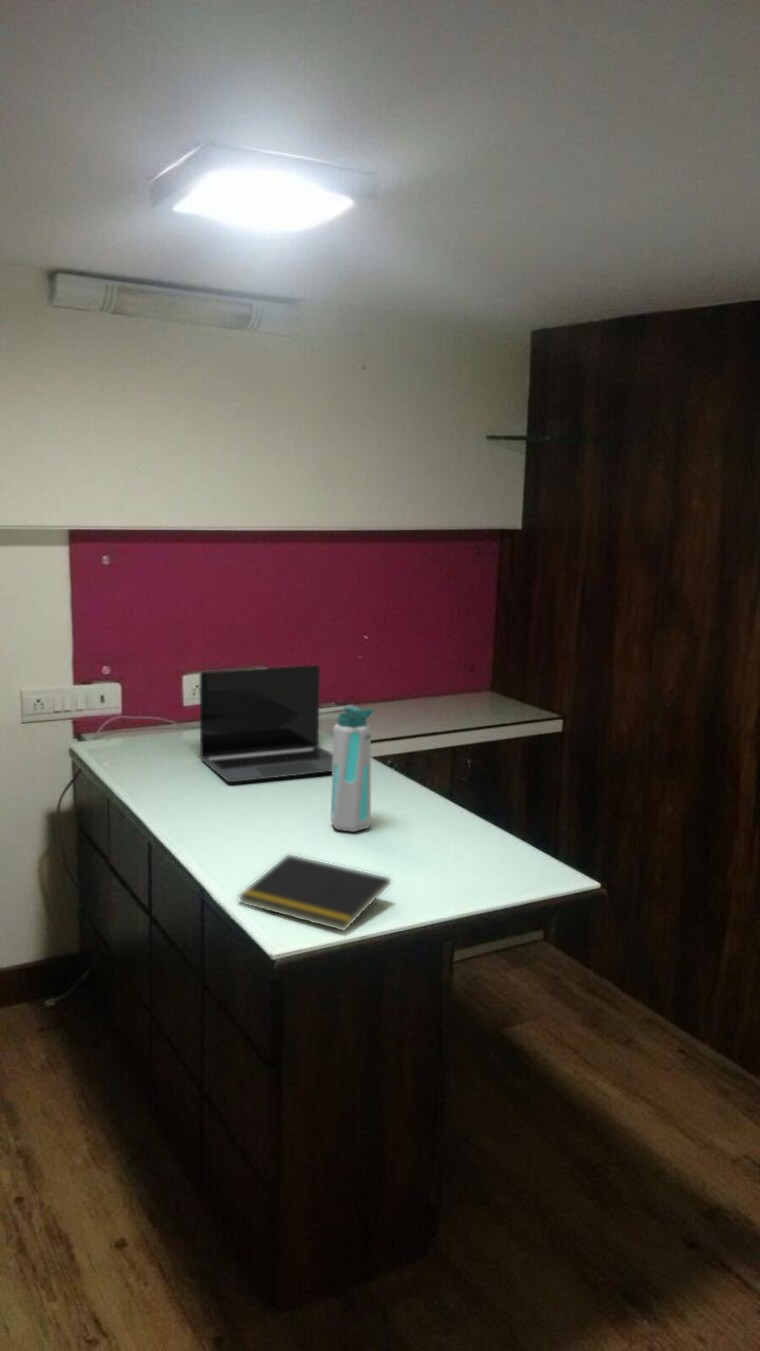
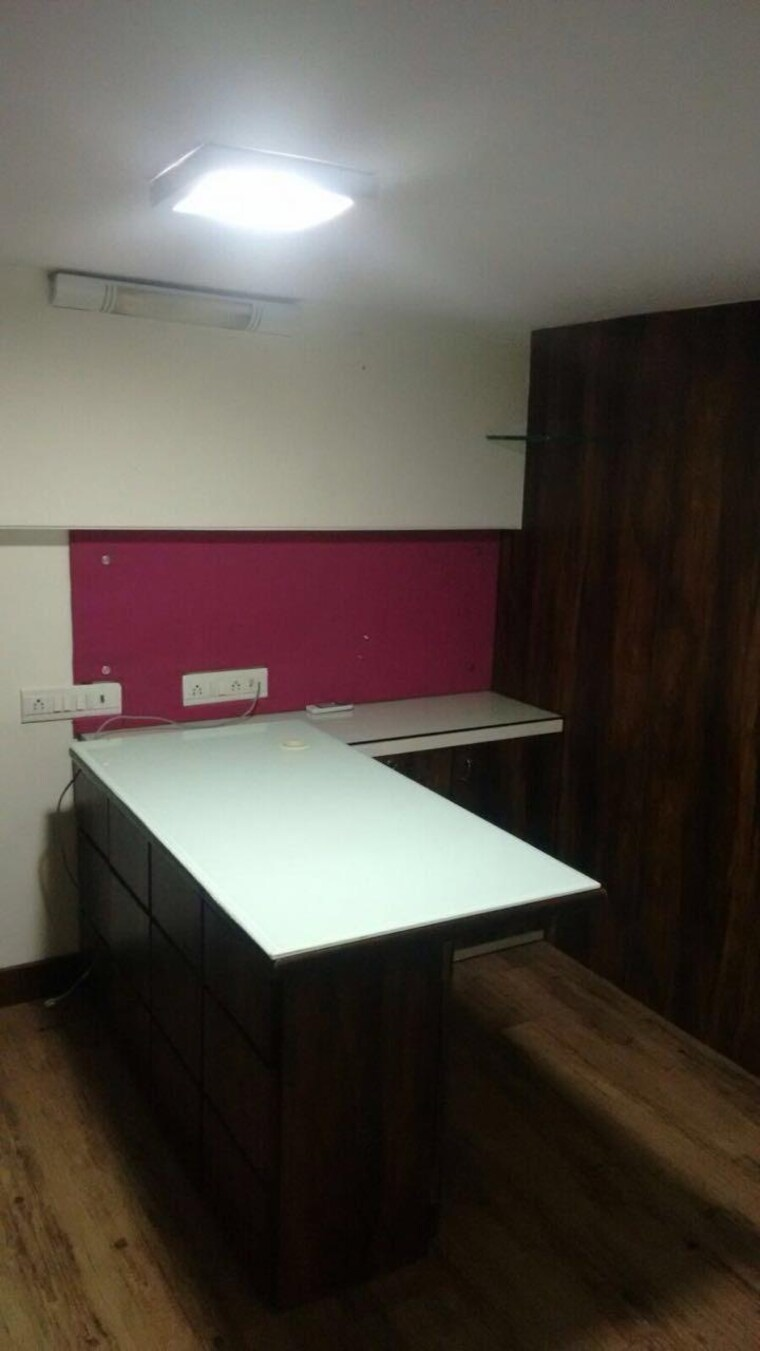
- water bottle (353, 767)
- notepad (314, 890)
- laptop (276, 720)
